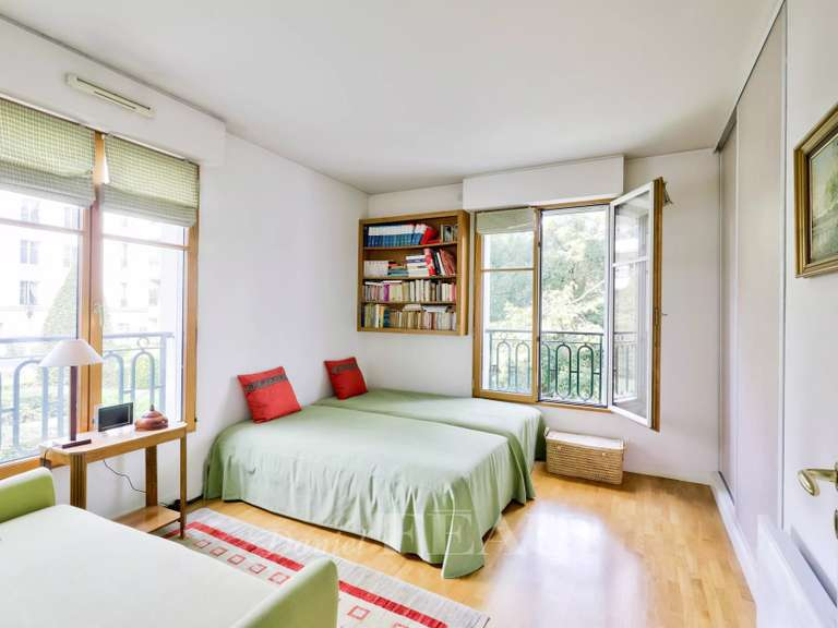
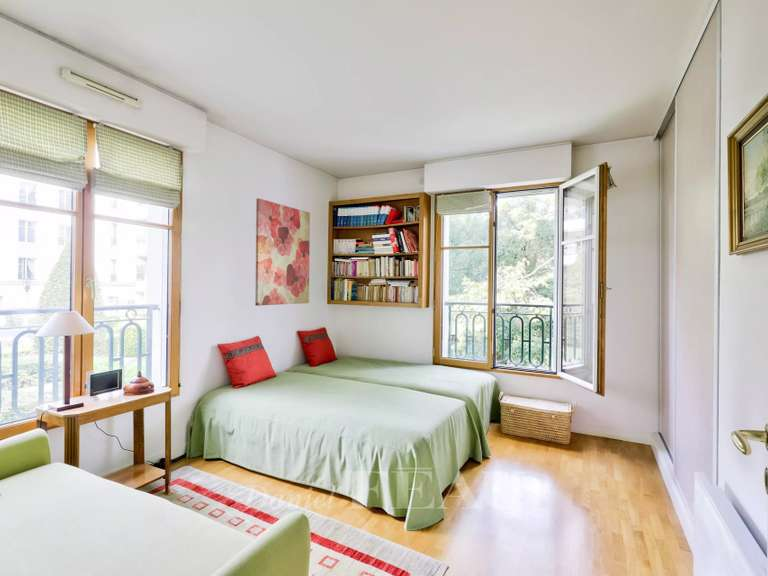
+ wall art (284, 255)
